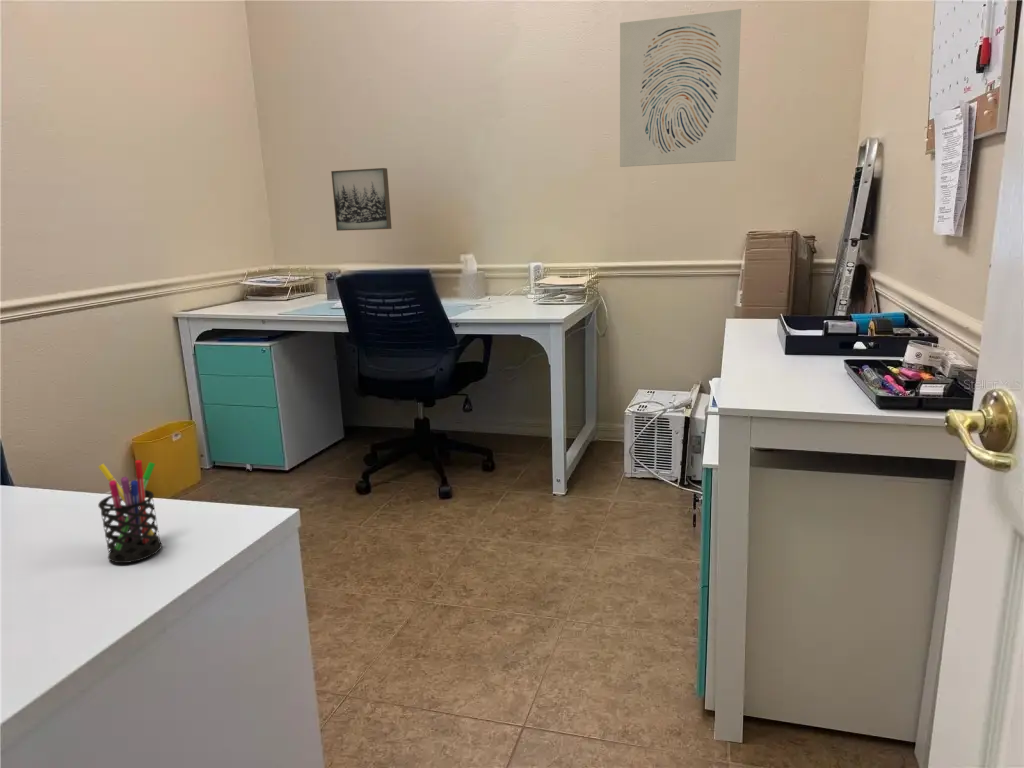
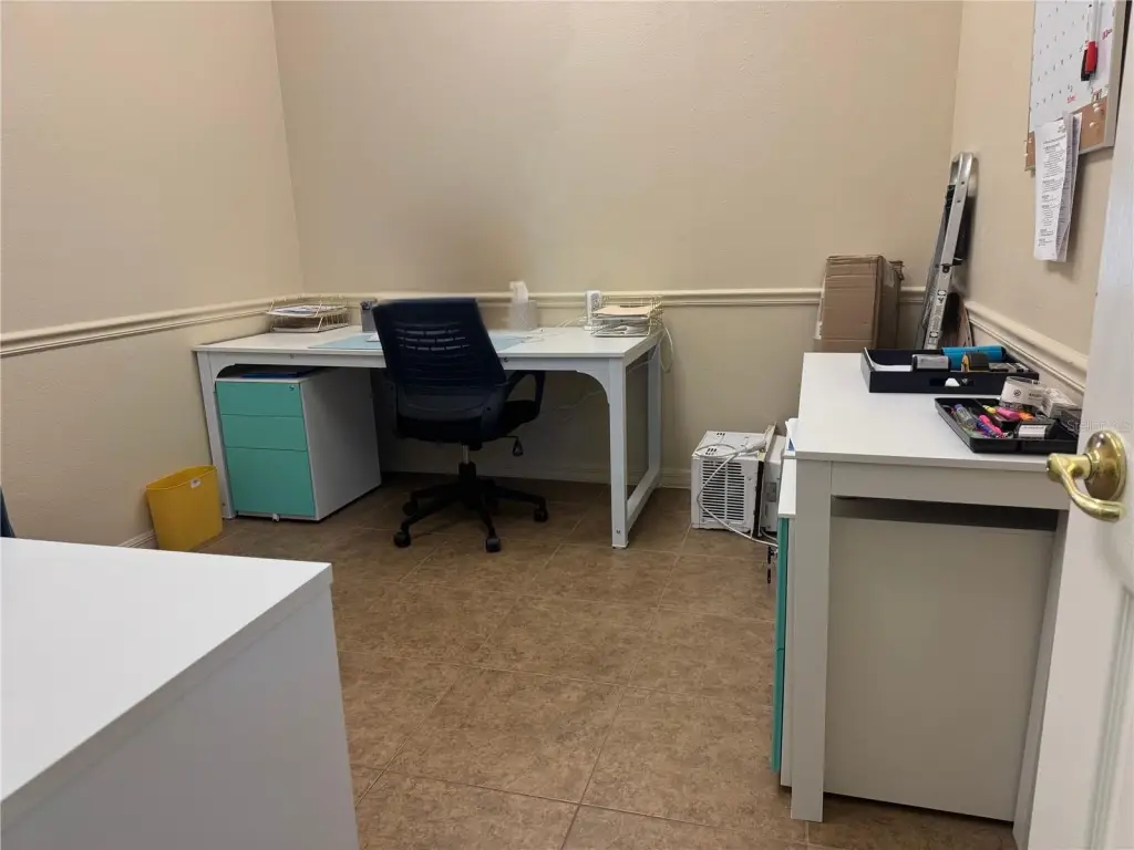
- pen holder (134, 504)
- wall art (678, 91)
- wall art (361, 200)
